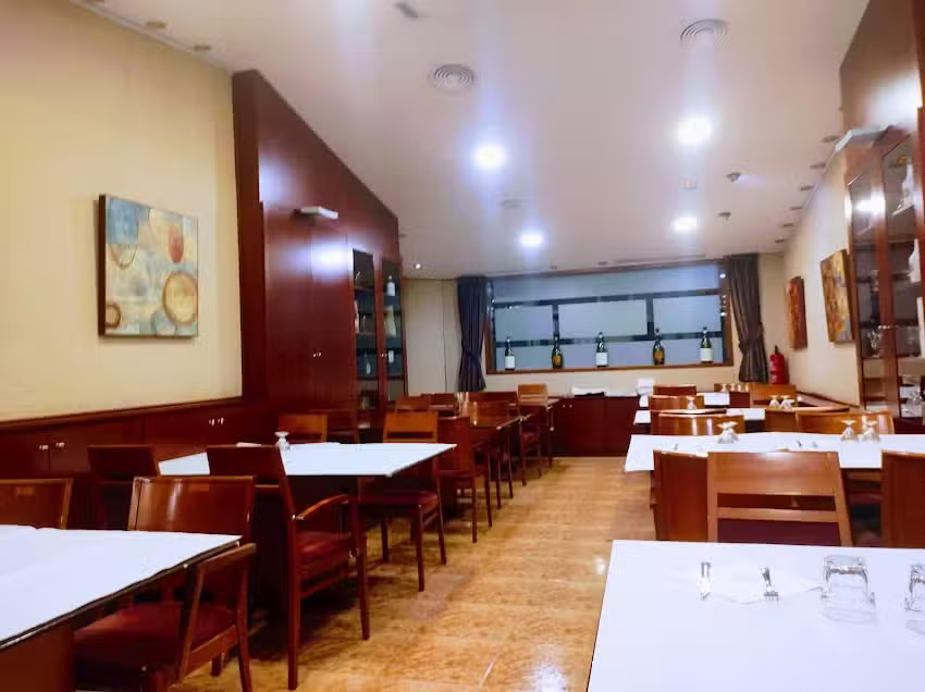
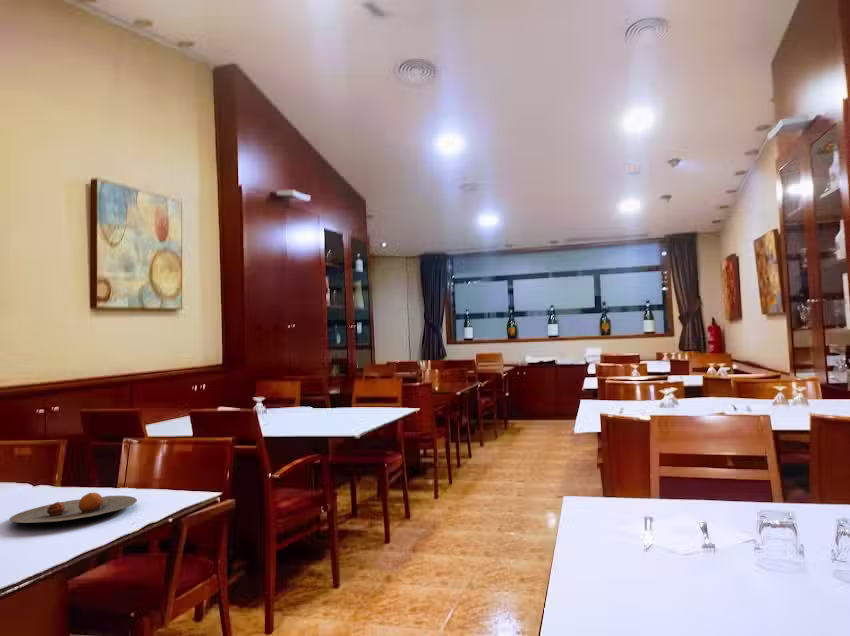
+ plate (76, 503)
